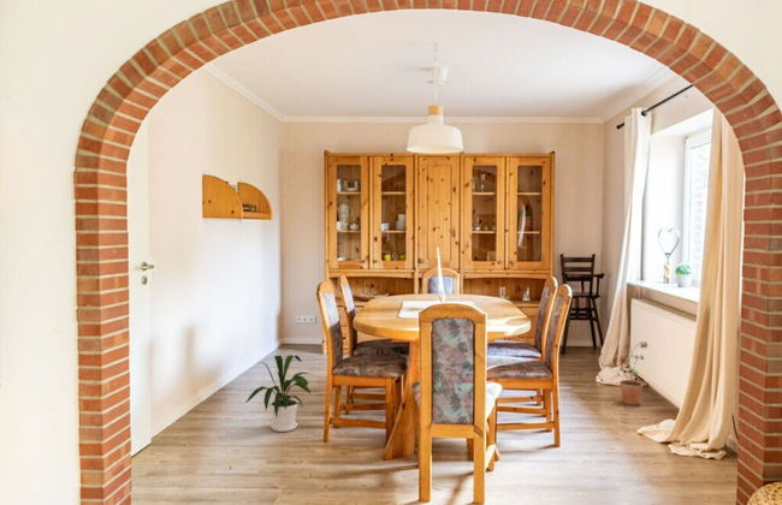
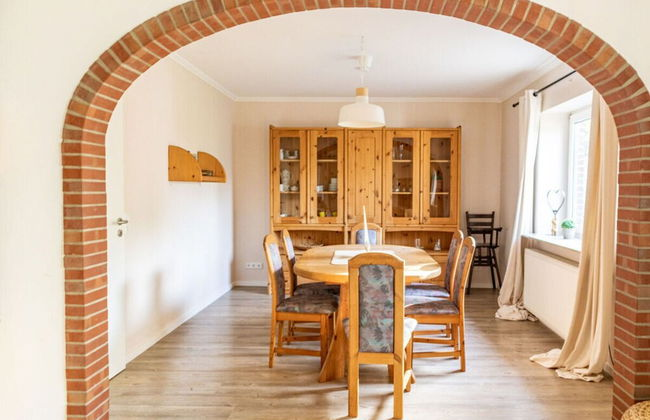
- house plant (284, 390)
- potted plant (632, 372)
